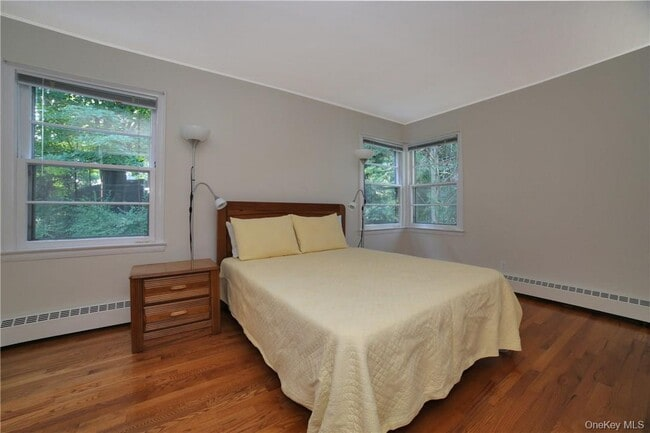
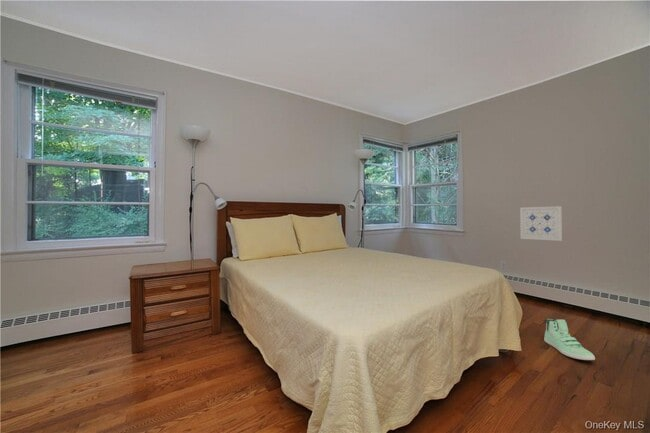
+ sneaker (567, 336)
+ wall art (540, 223)
